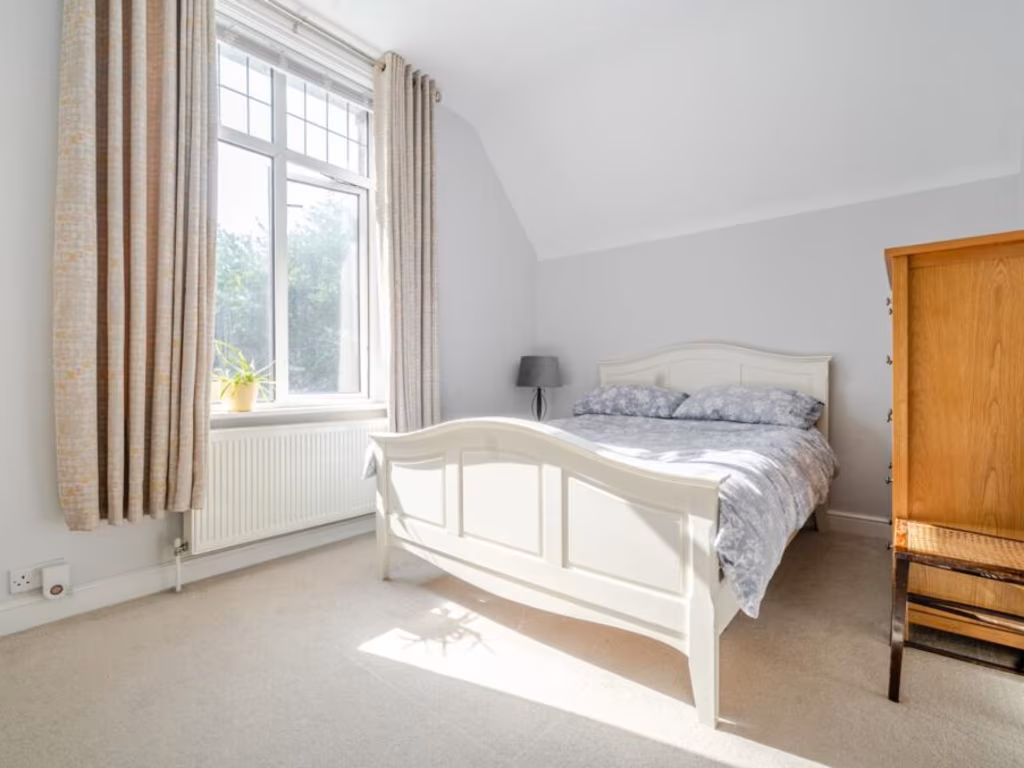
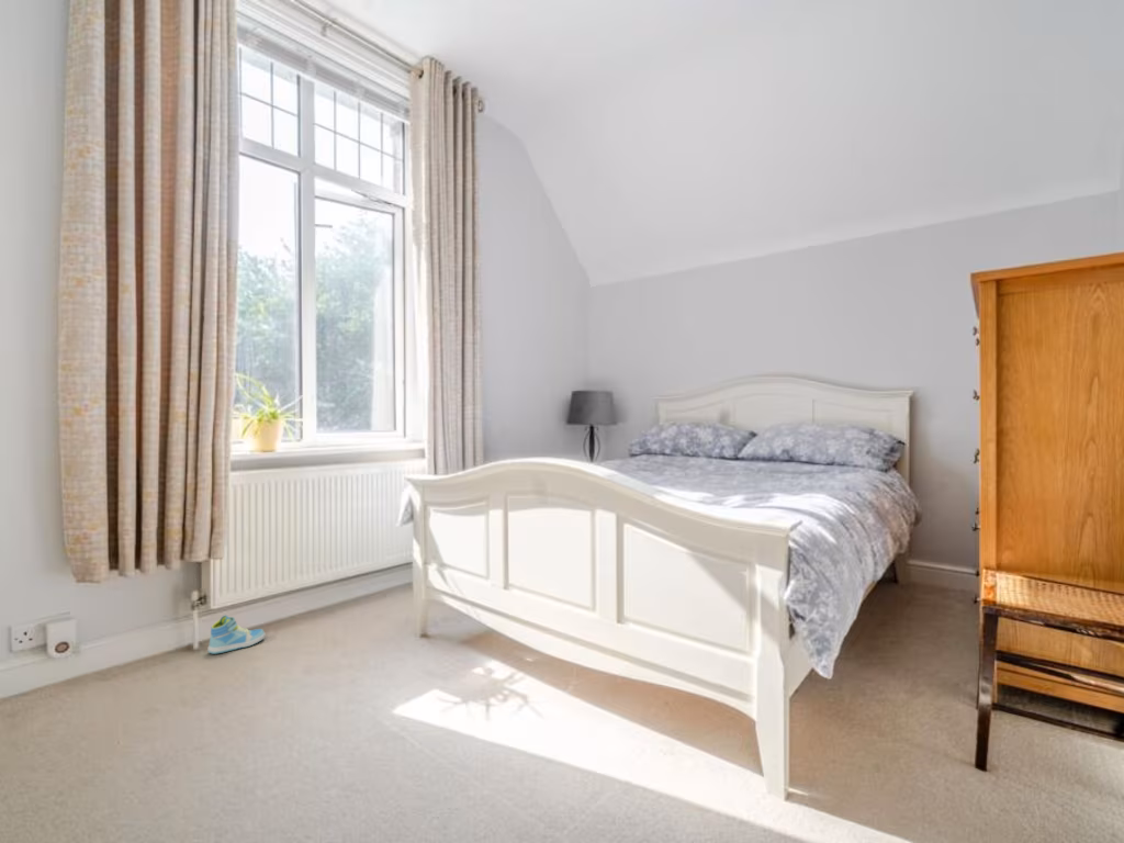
+ sneaker (237, 629)
